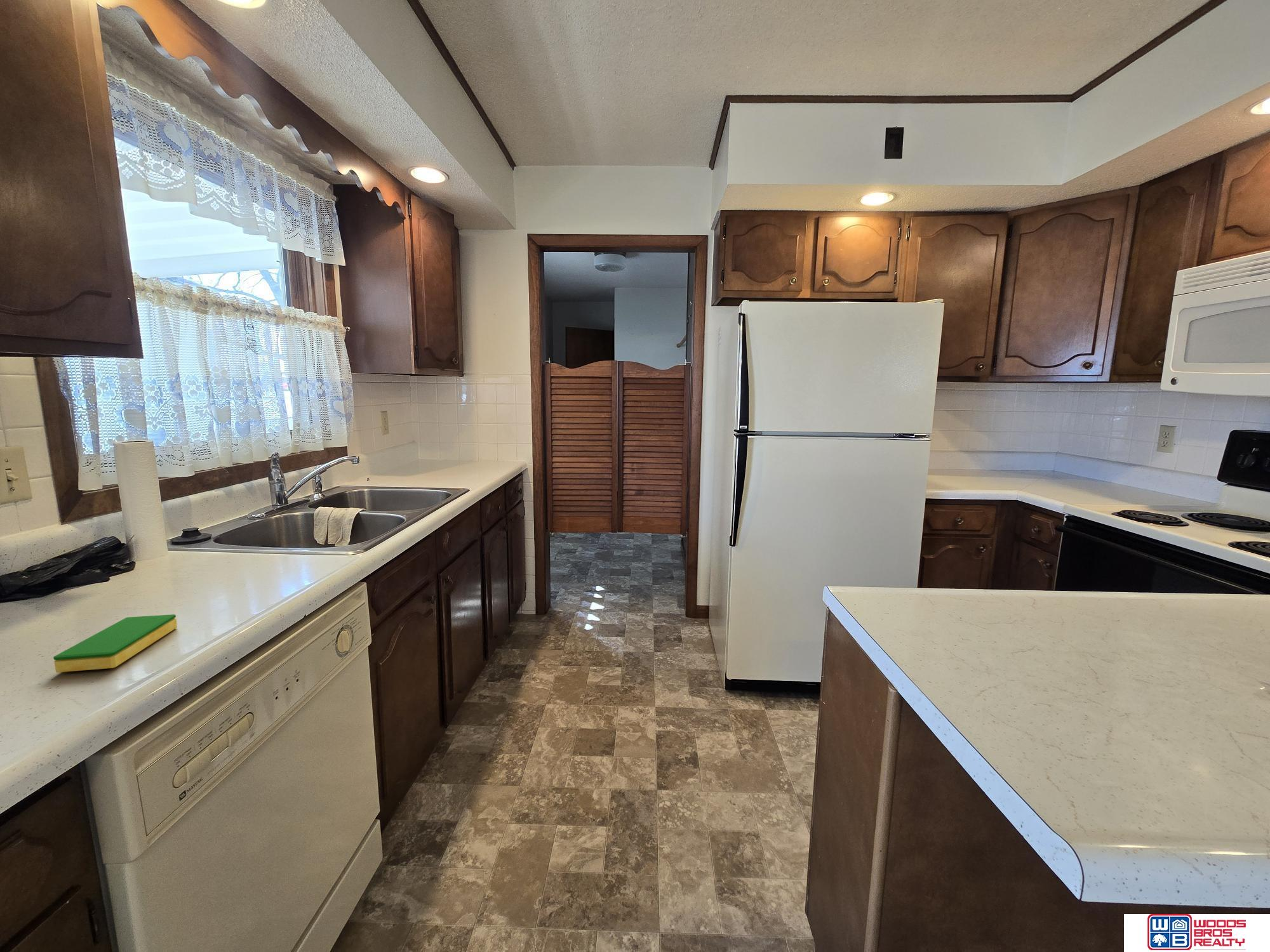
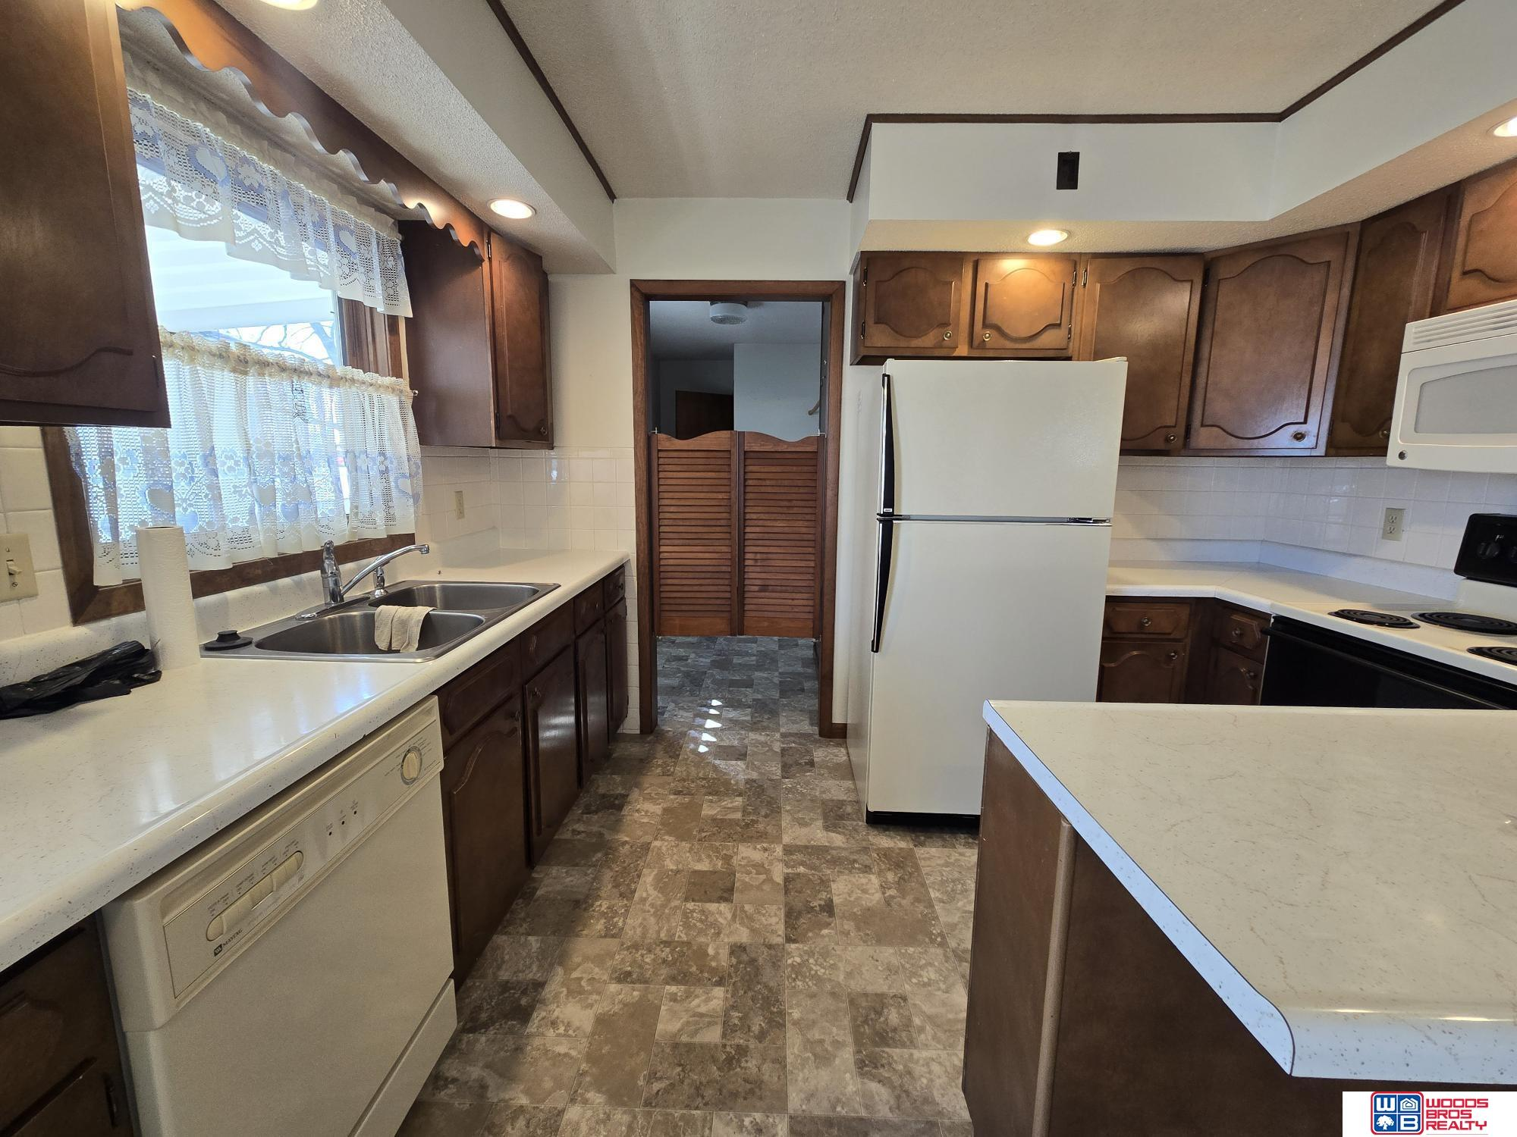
- dish sponge (121, 640)
